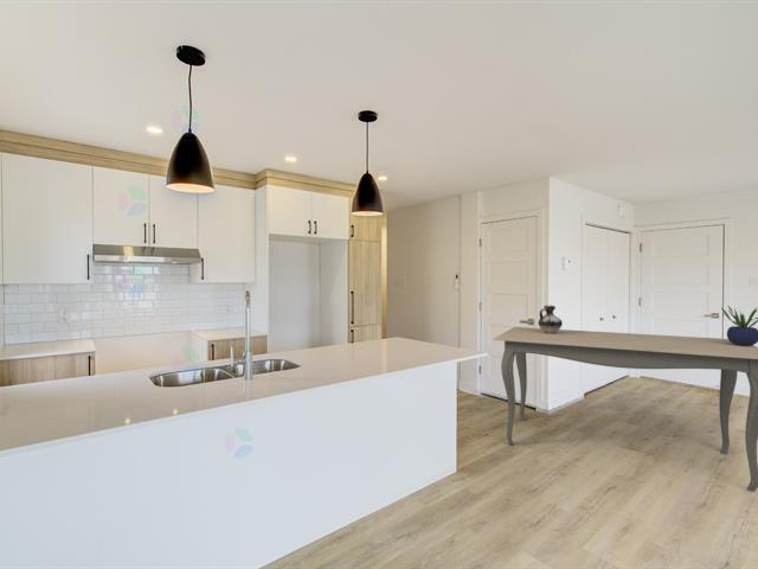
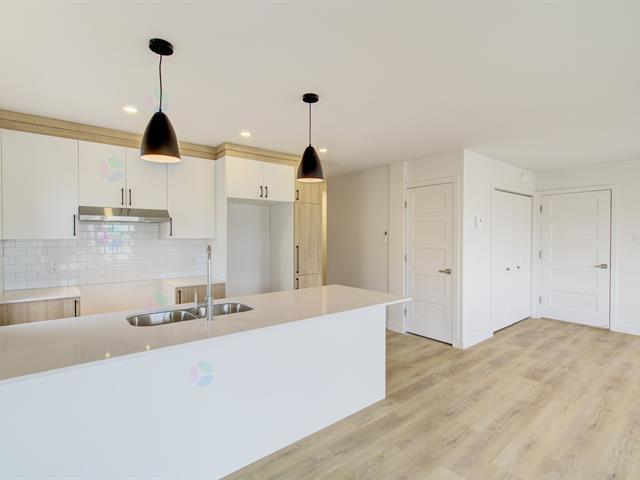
- ceramic jug (550, 319)
- potted plant (740, 325)
- dining table (615, 366)
